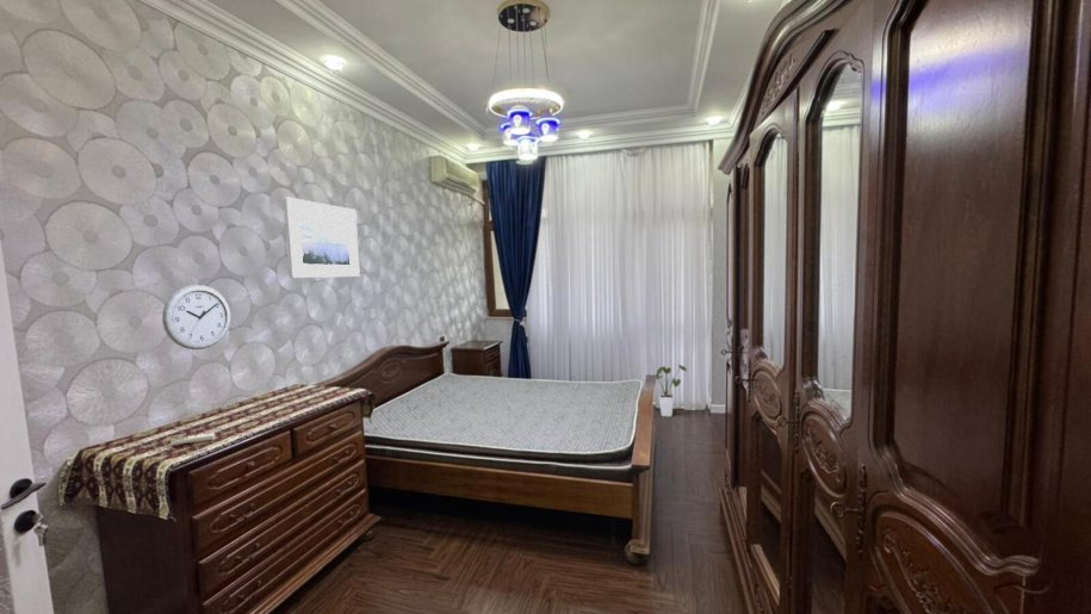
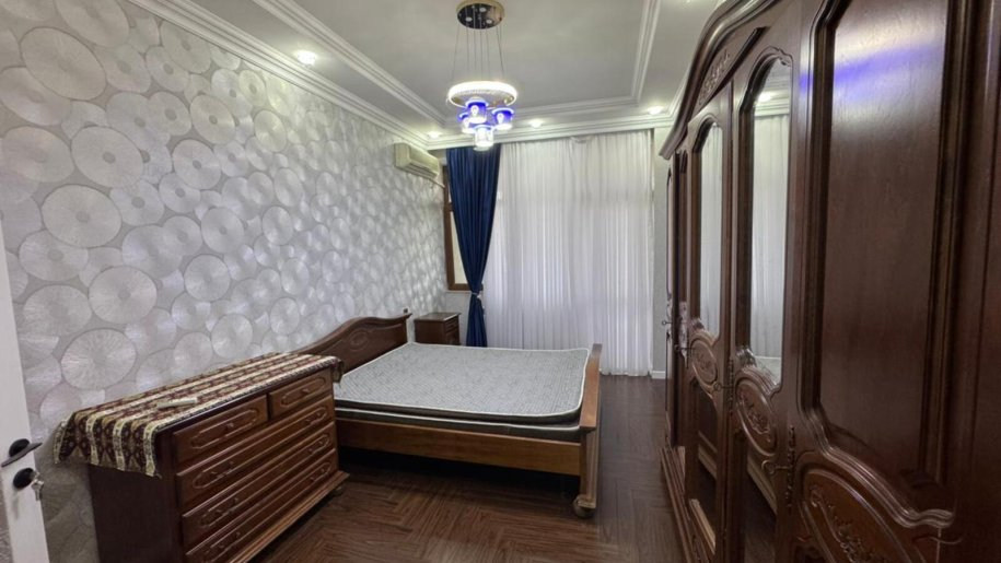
- wall clock (199, 317)
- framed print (326, 240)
- house plant (668, 390)
